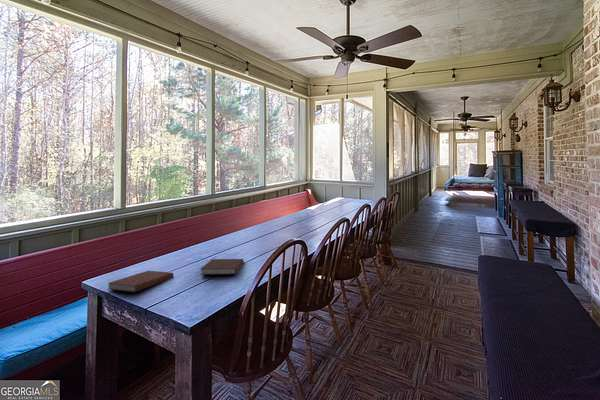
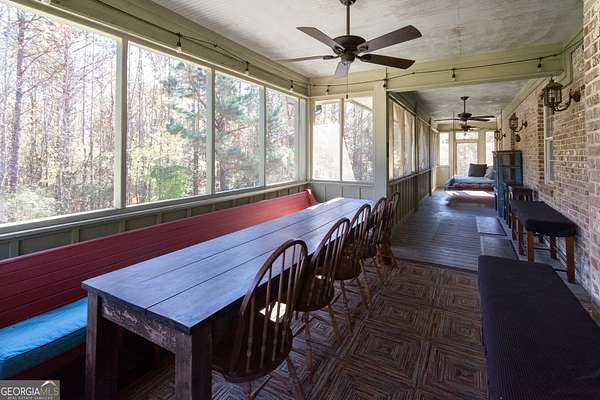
- notebook (223, 266)
- book (142, 280)
